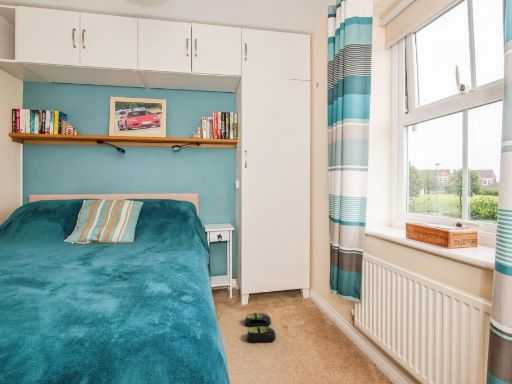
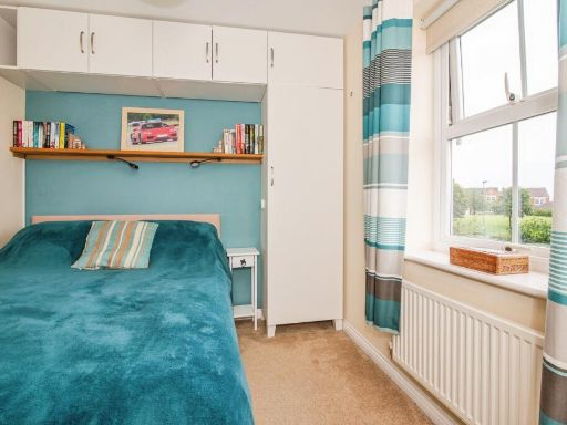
- slippers (259, 325)
